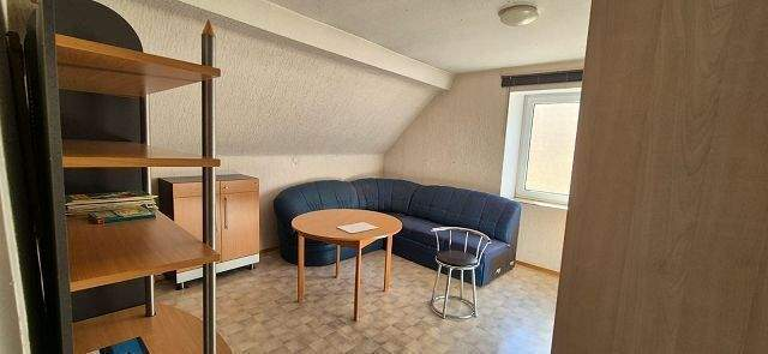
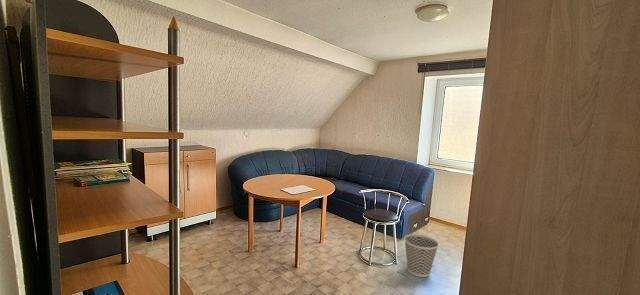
+ wastebasket (419, 256)
